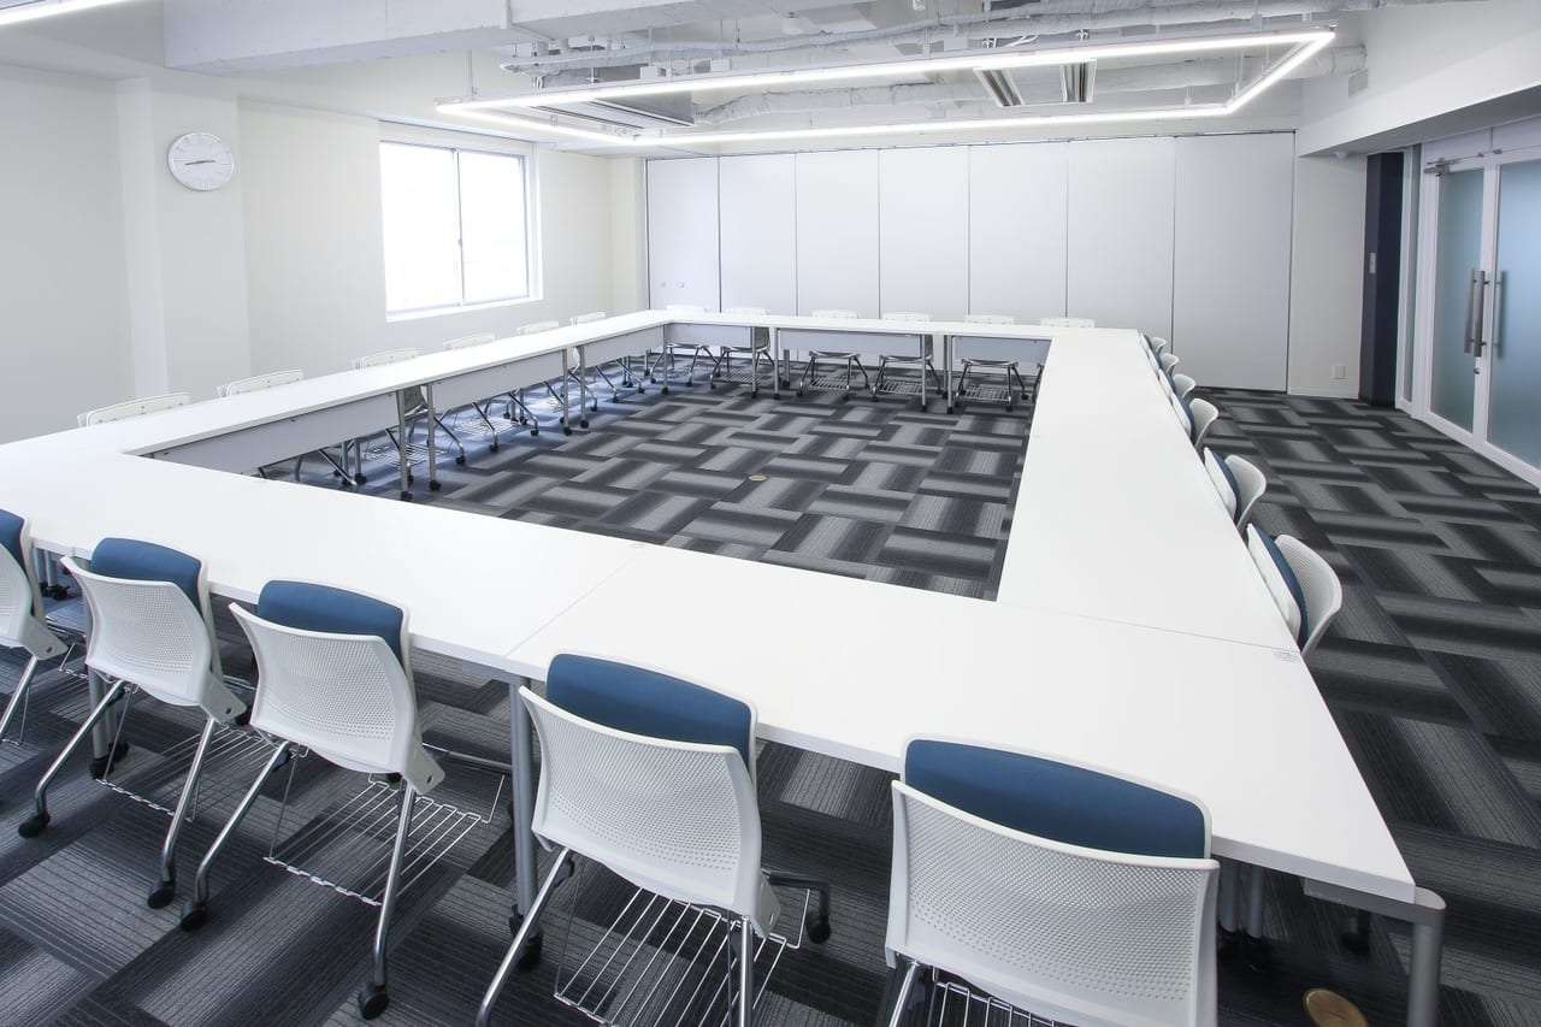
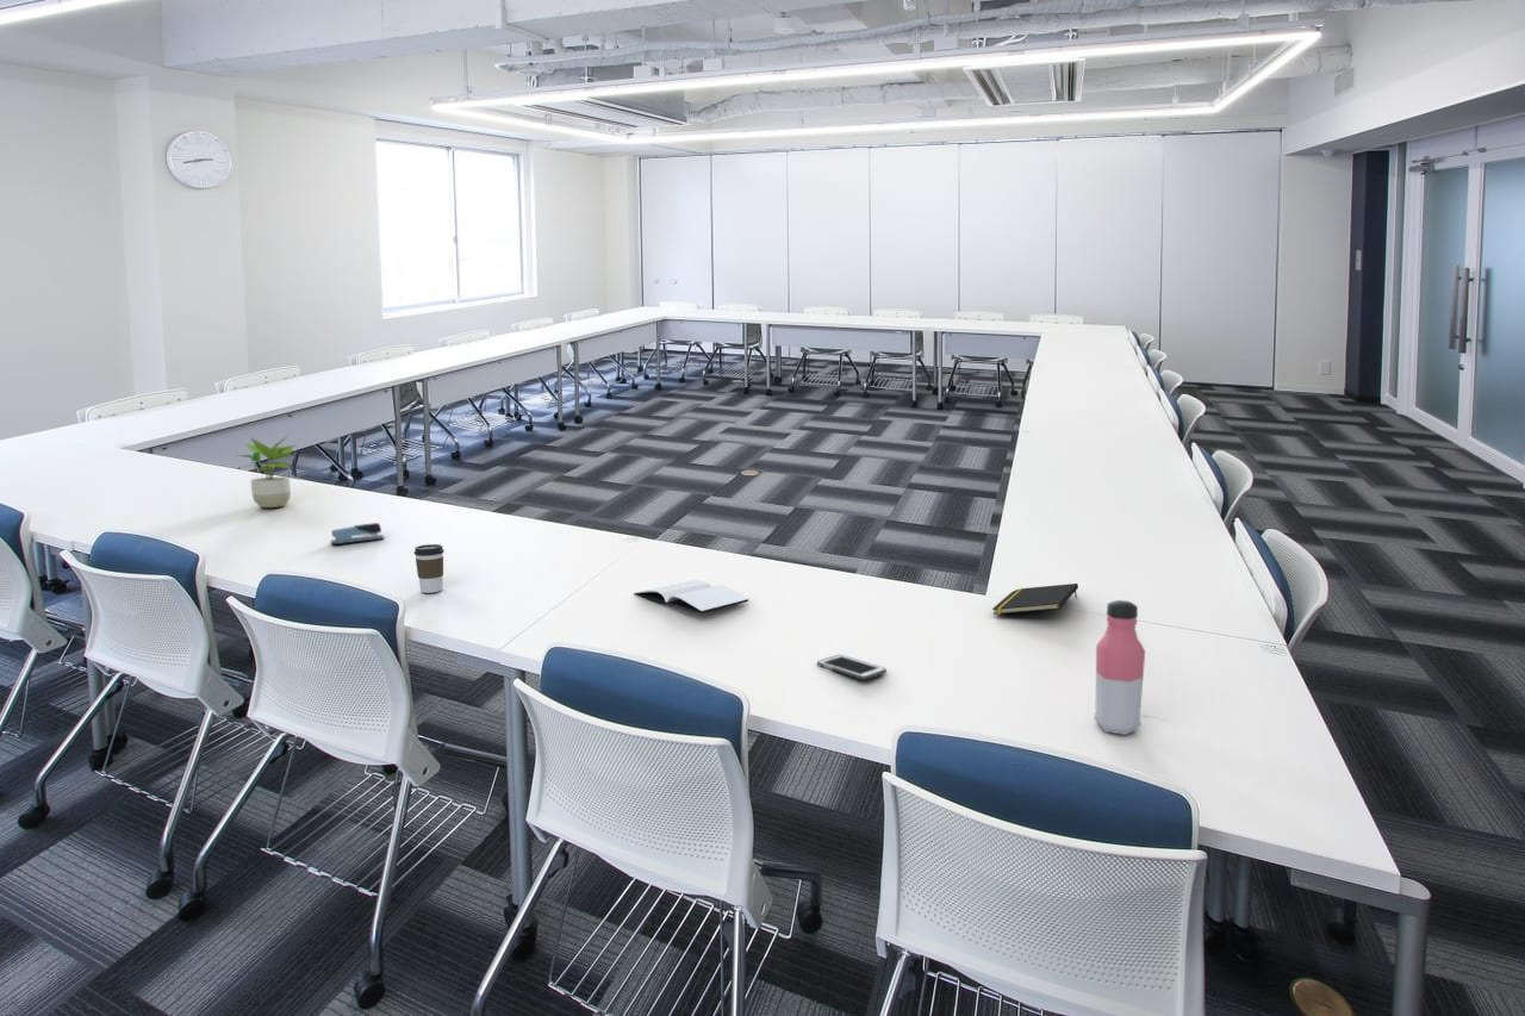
+ water bottle (1119, 666)
+ coffee cup (430, 568)
+ notepad (1035, 598)
+ stapler (356, 532)
+ book (690, 593)
+ potted plant (273, 469)
+ cell phone (851, 667)
